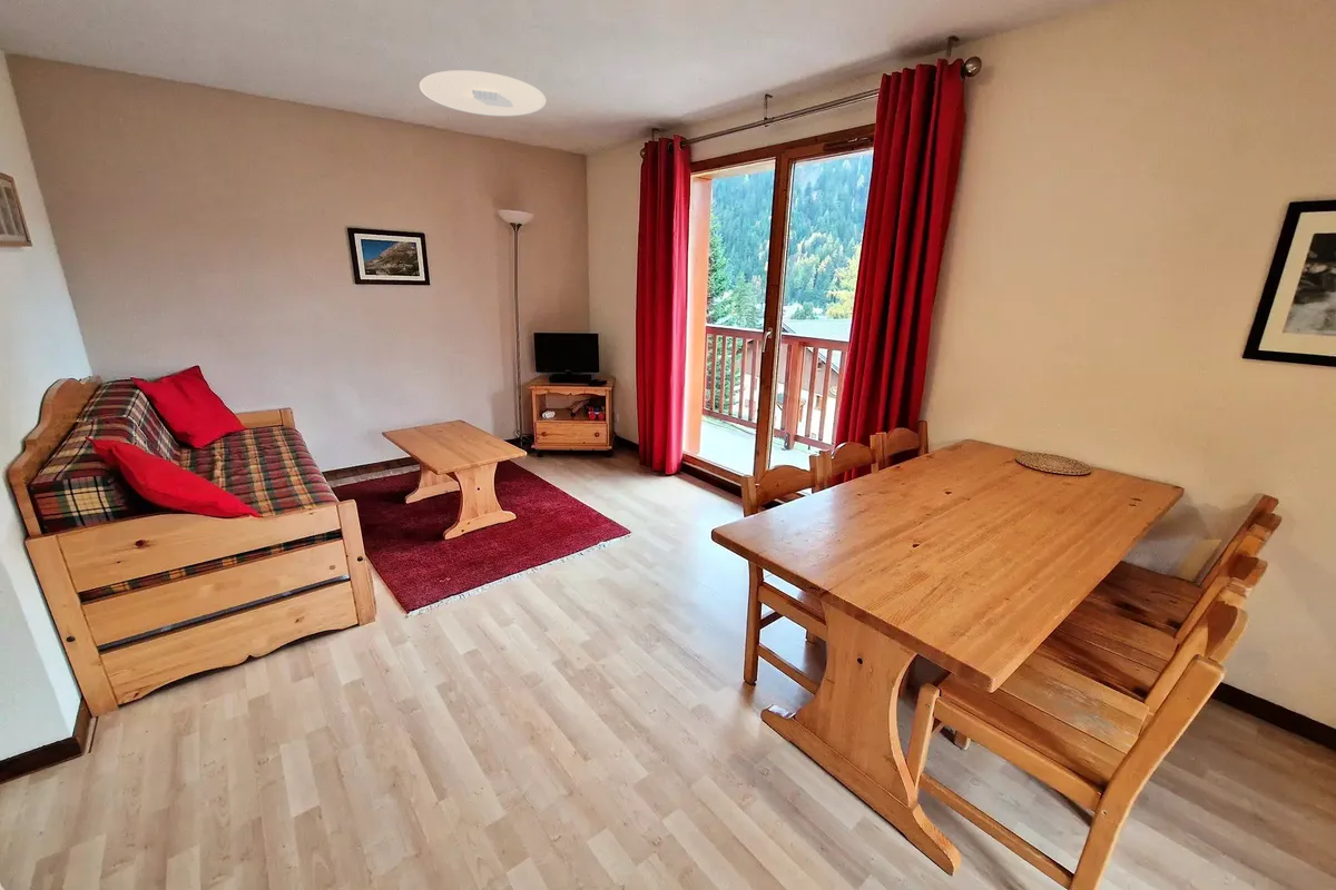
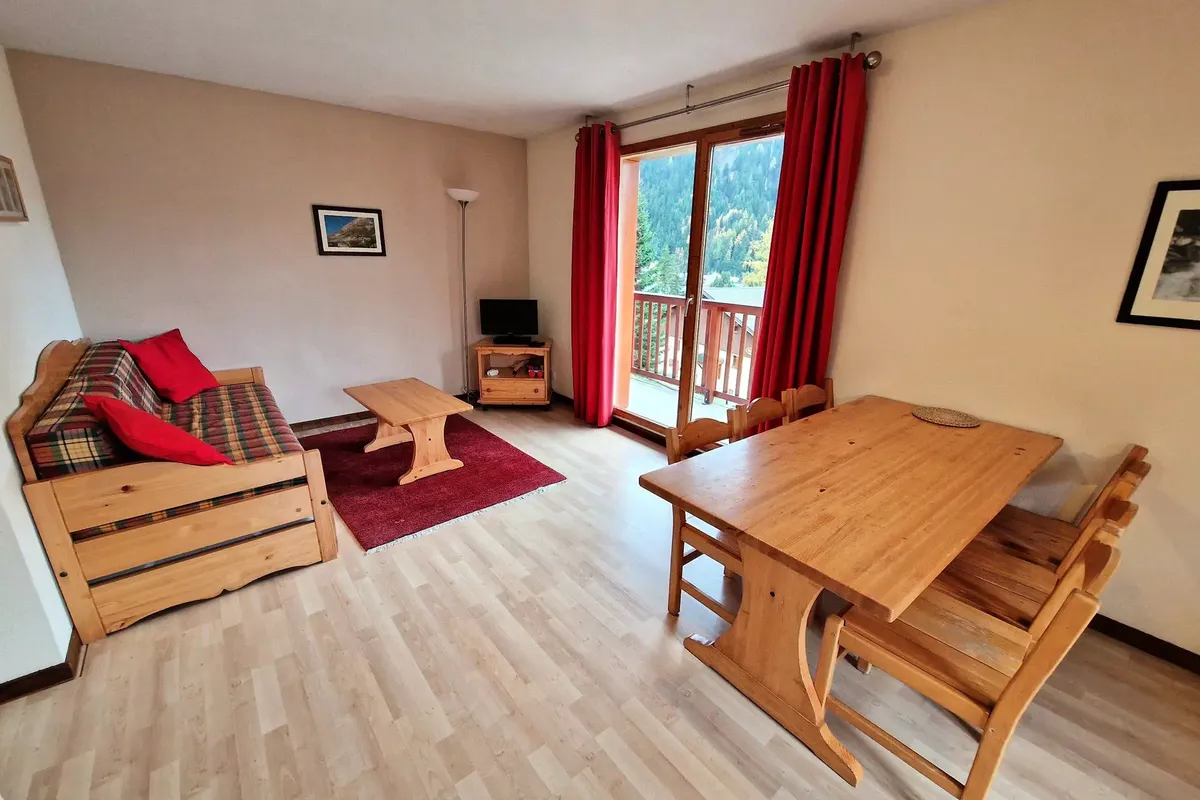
- ceiling light (484, 88)
